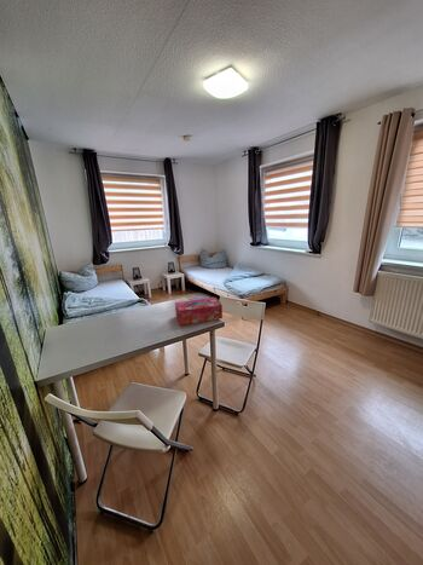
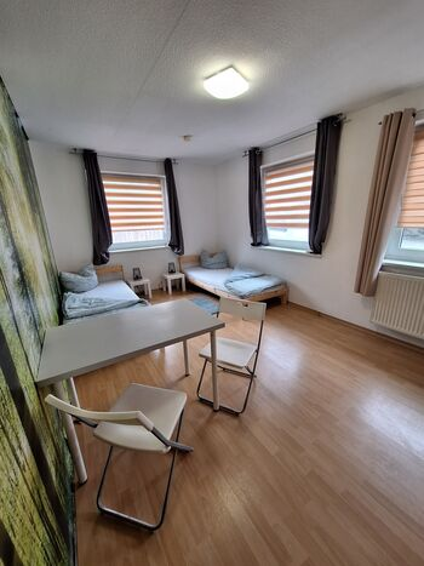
- tissue box (198, 310)
